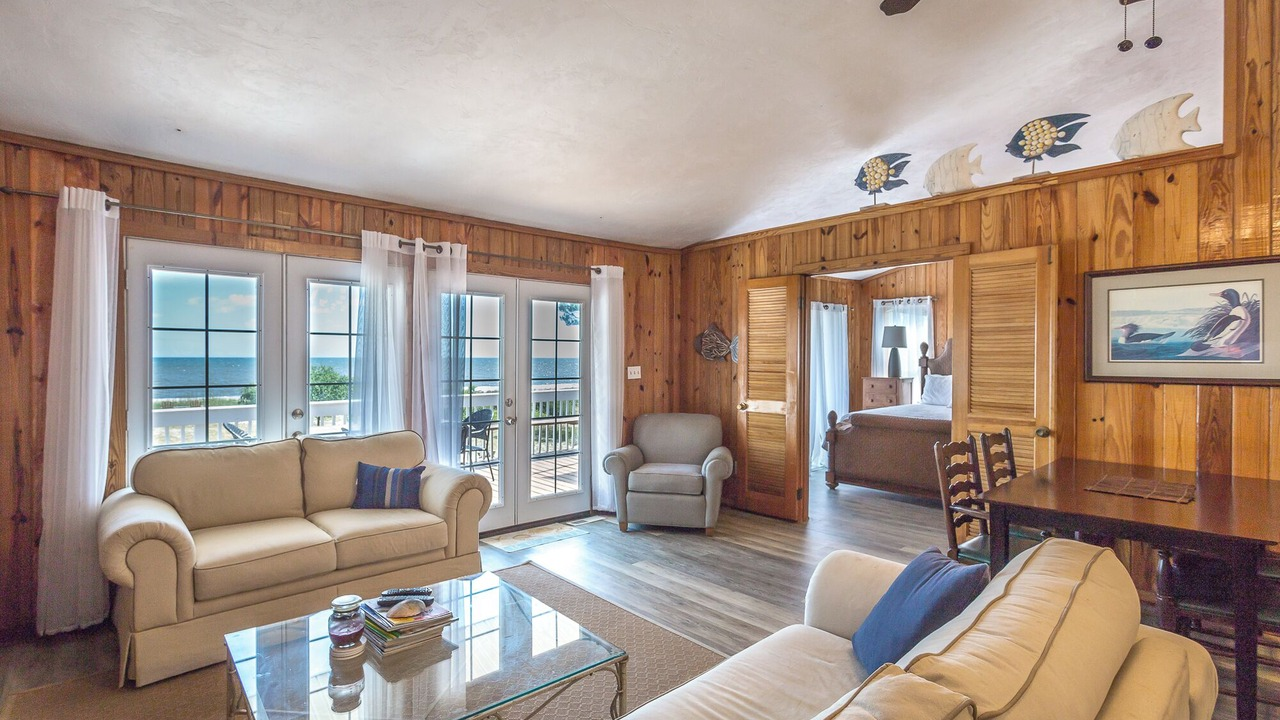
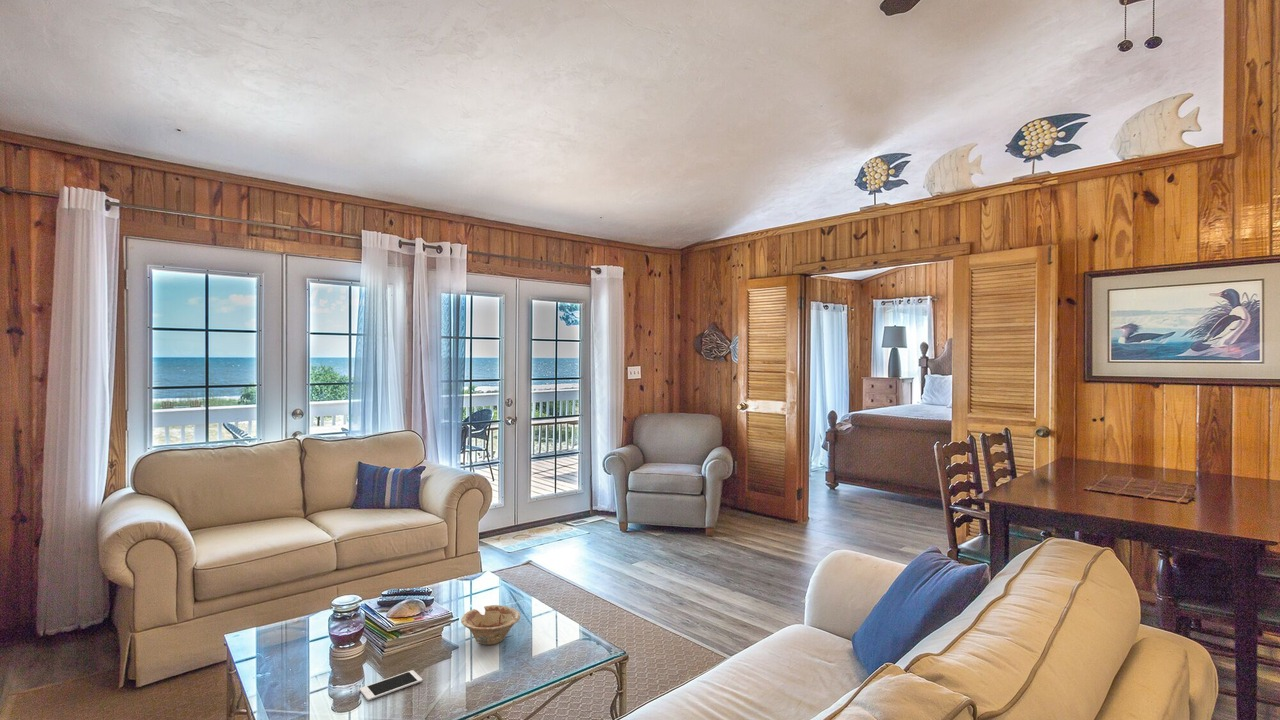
+ dish (491, 627)
+ cell phone (391, 684)
